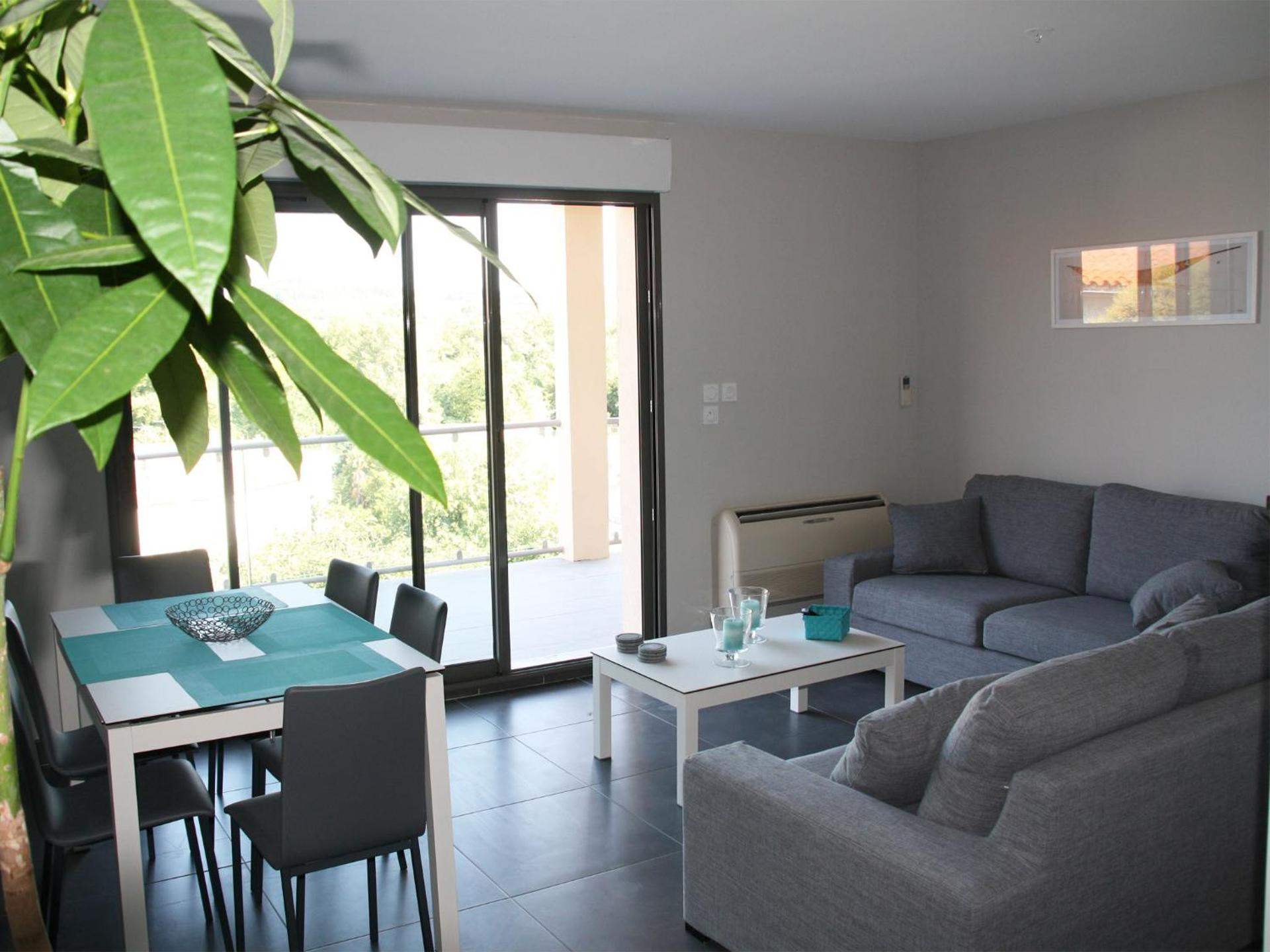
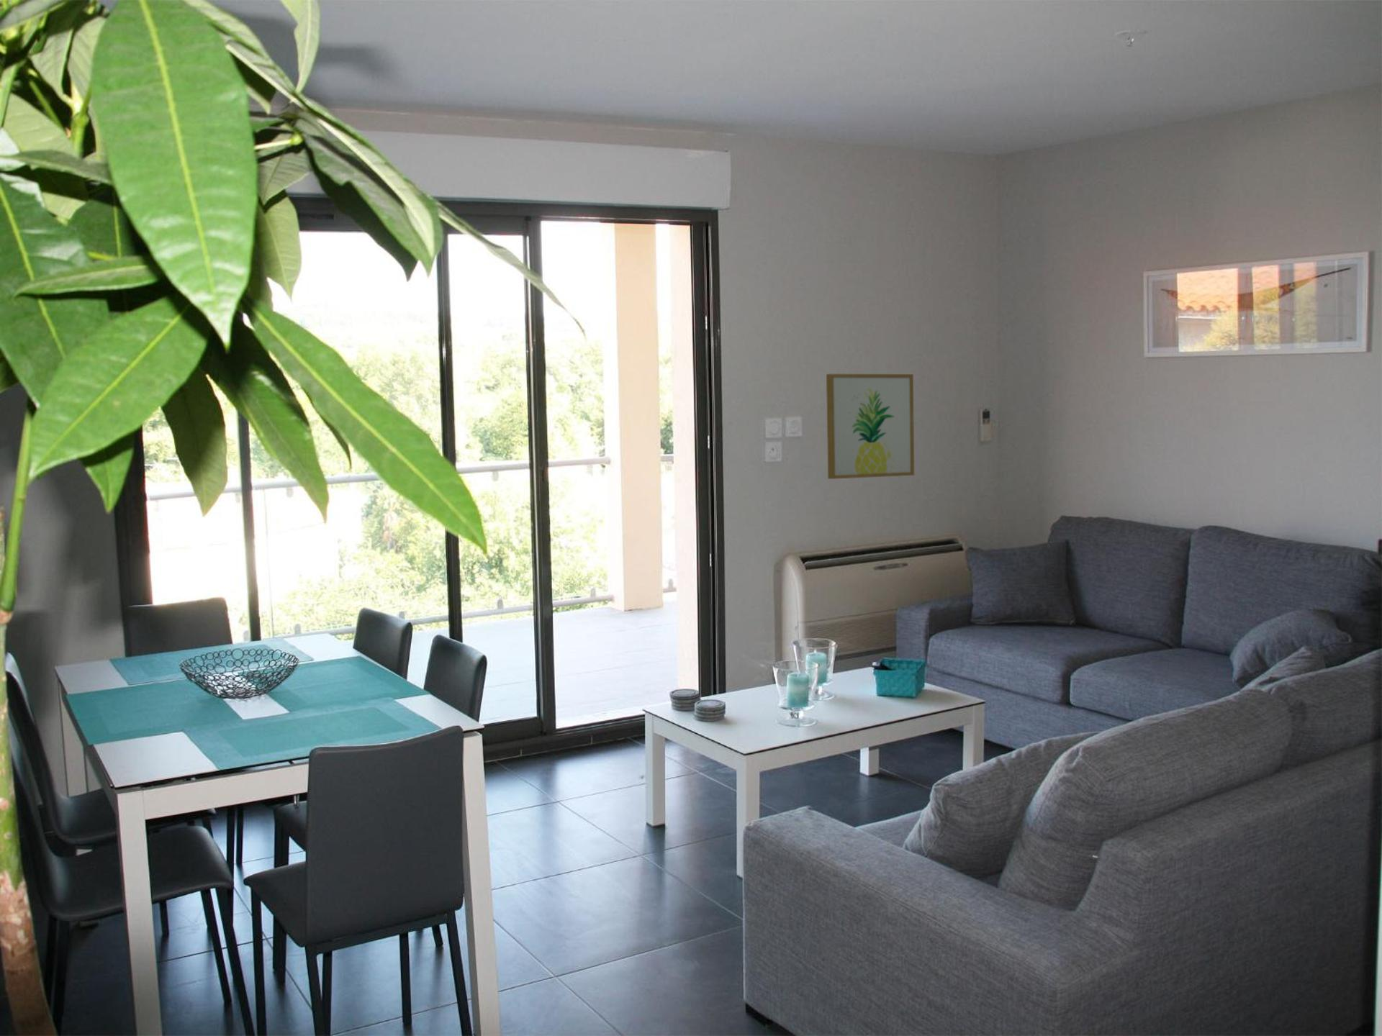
+ wall art (871, 425)
